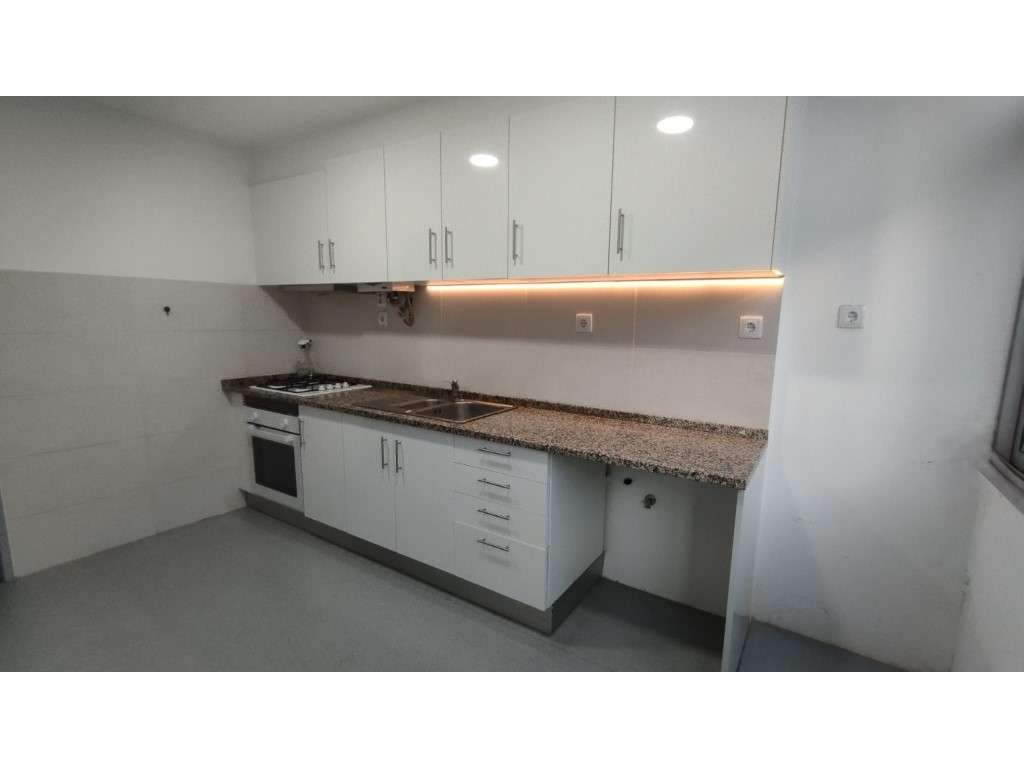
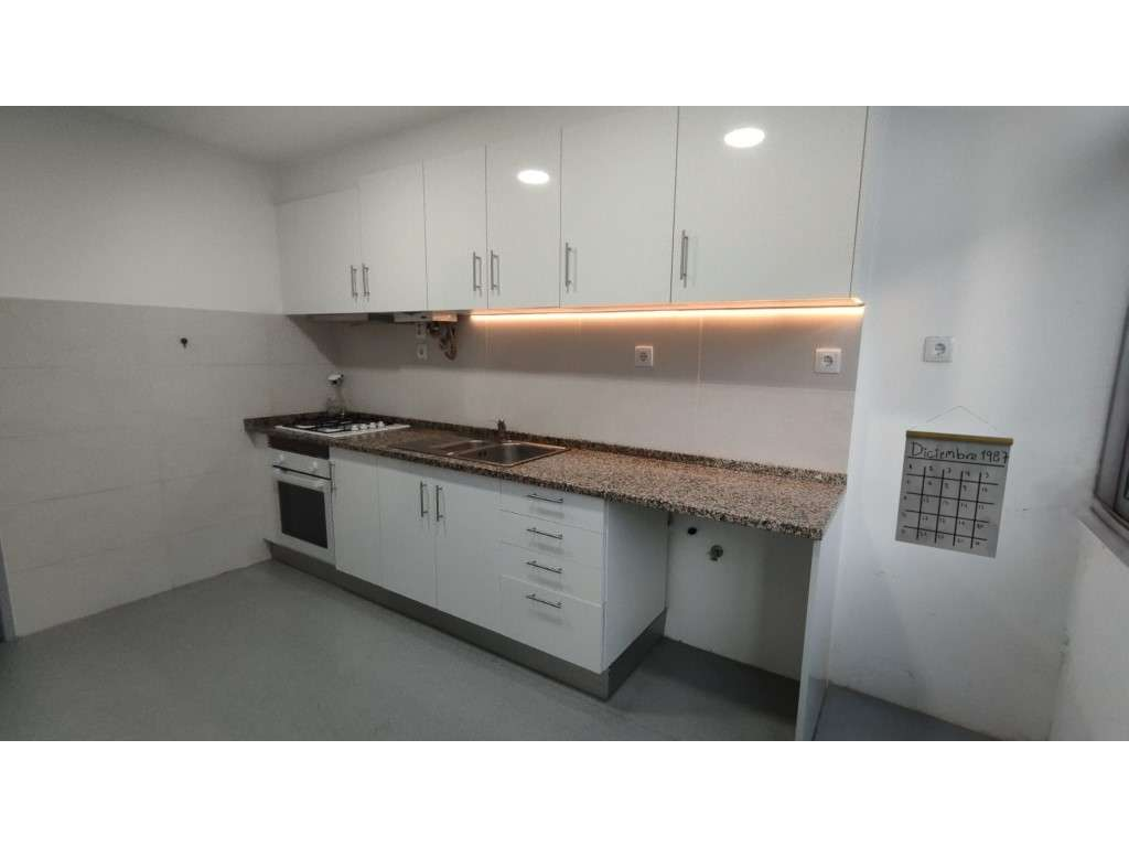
+ calendar (951, 479)
